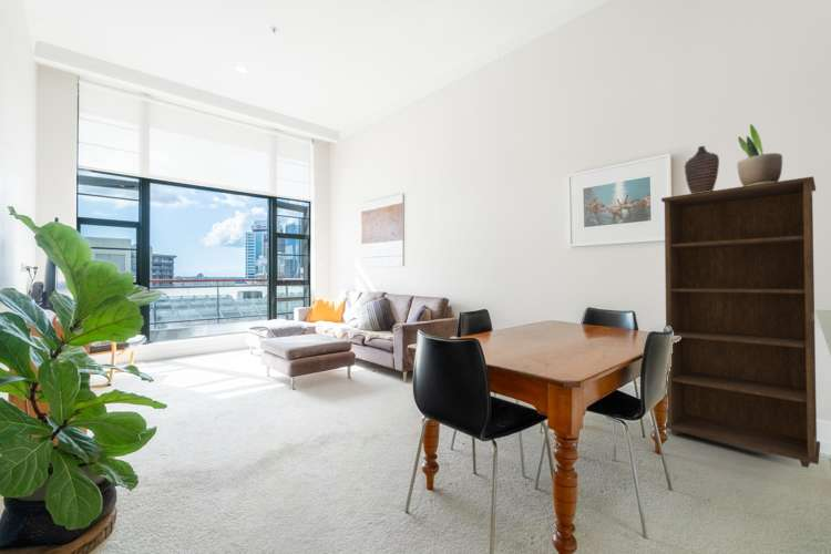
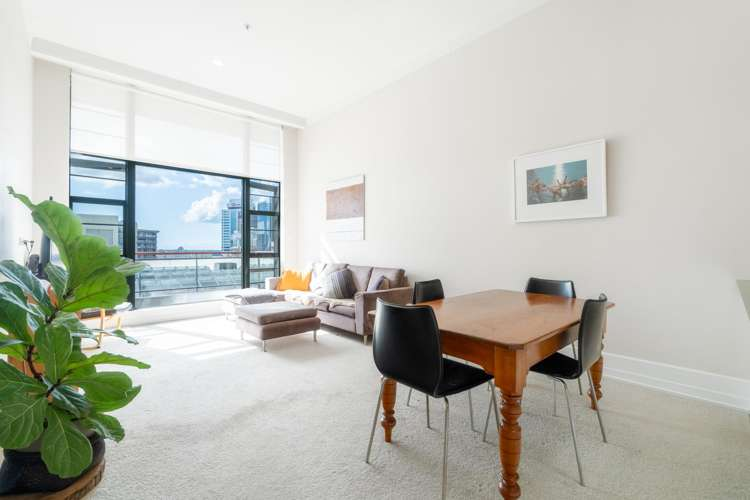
- bookcase (736, 317)
- decorative vase (701, 171)
- potted plant (759, 157)
